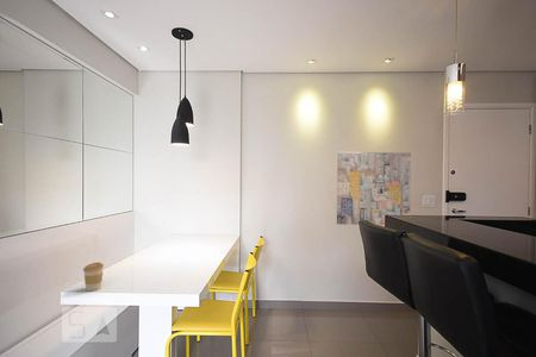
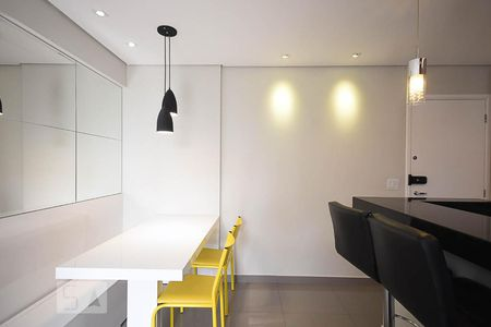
- wall art (373, 188)
- coffee cup (93, 276)
